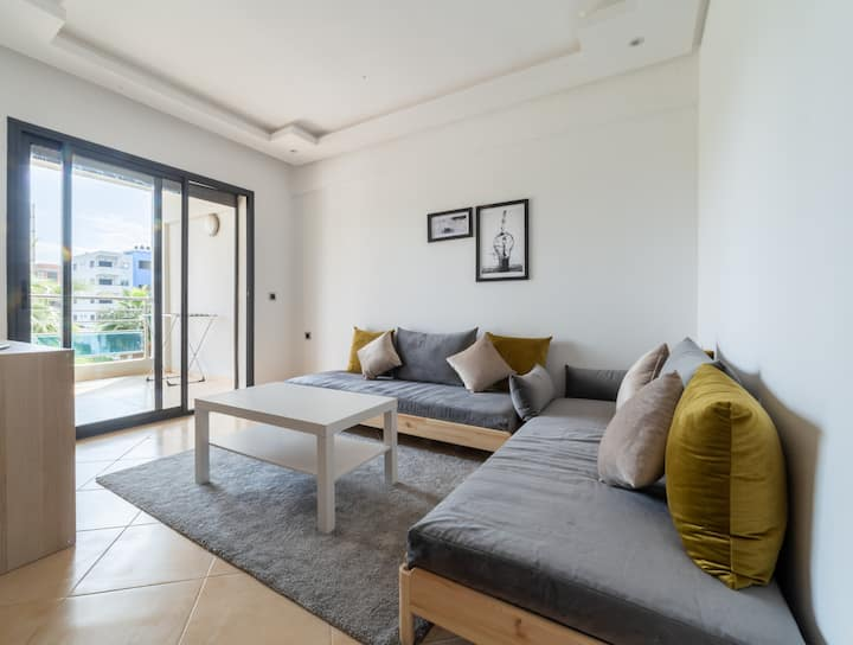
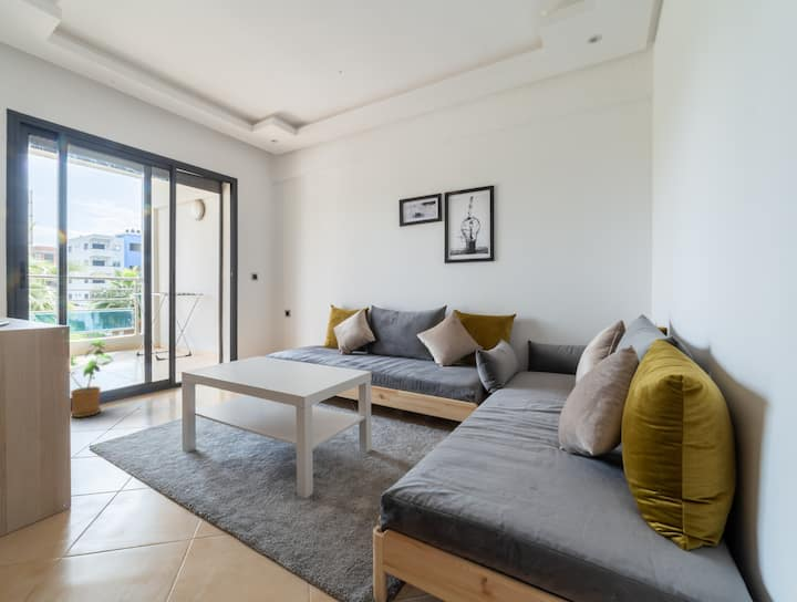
+ house plant (90, 377)
